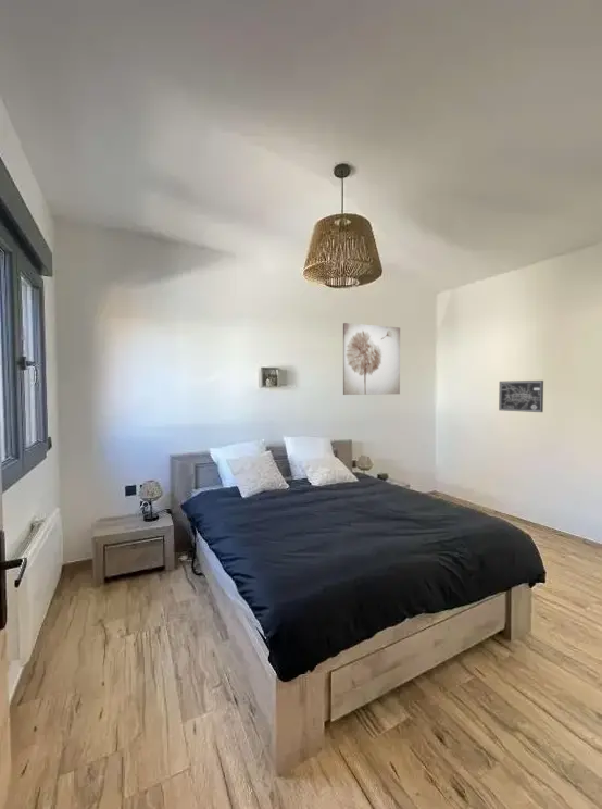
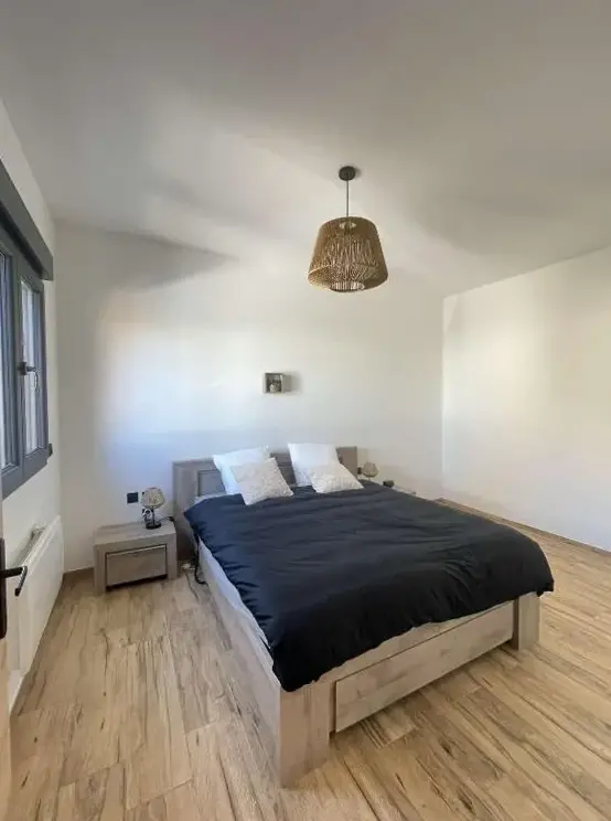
- wall art (519, 396)
- wall art (372, 360)
